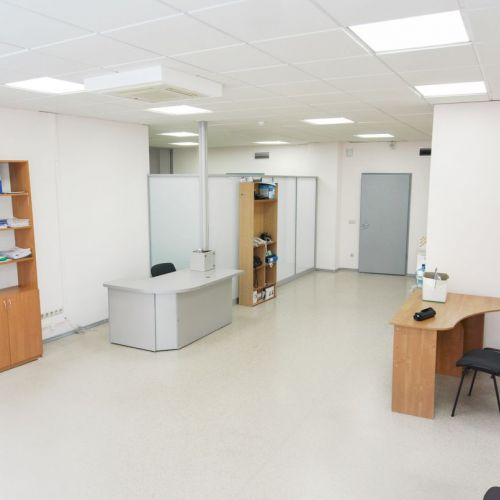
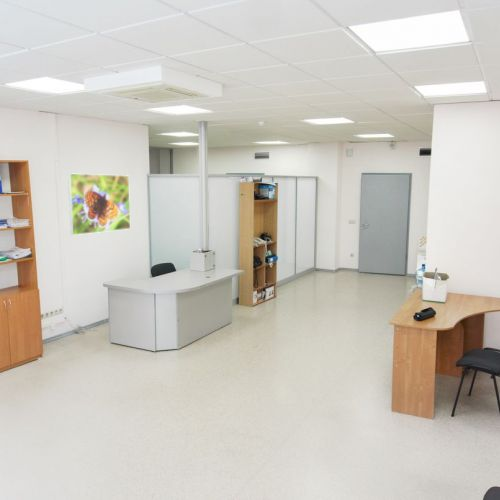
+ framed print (101, 203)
